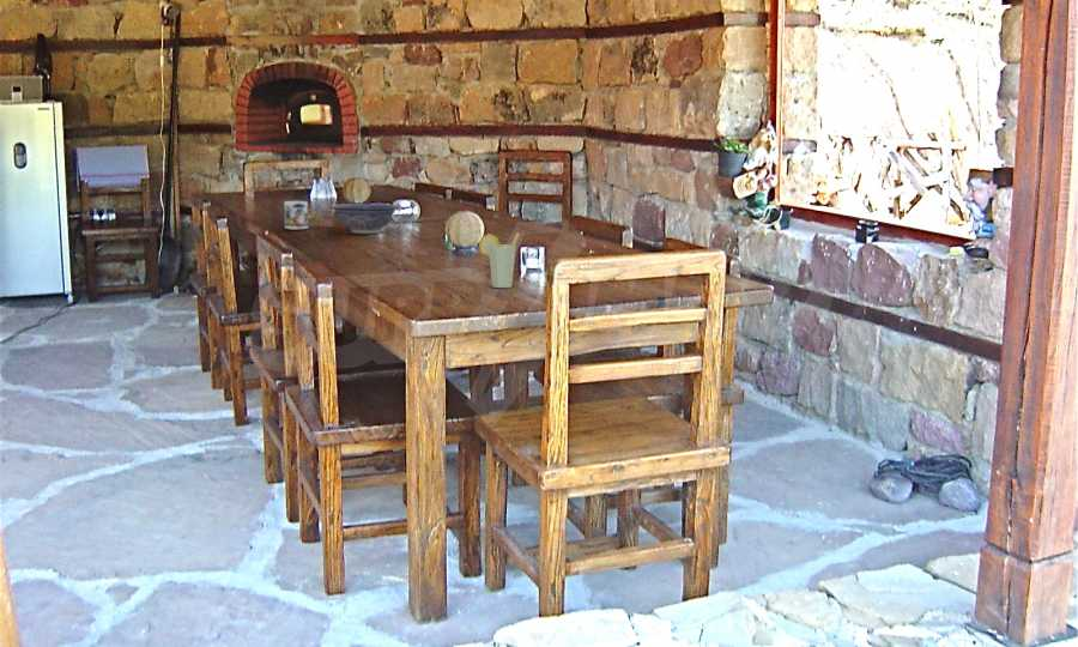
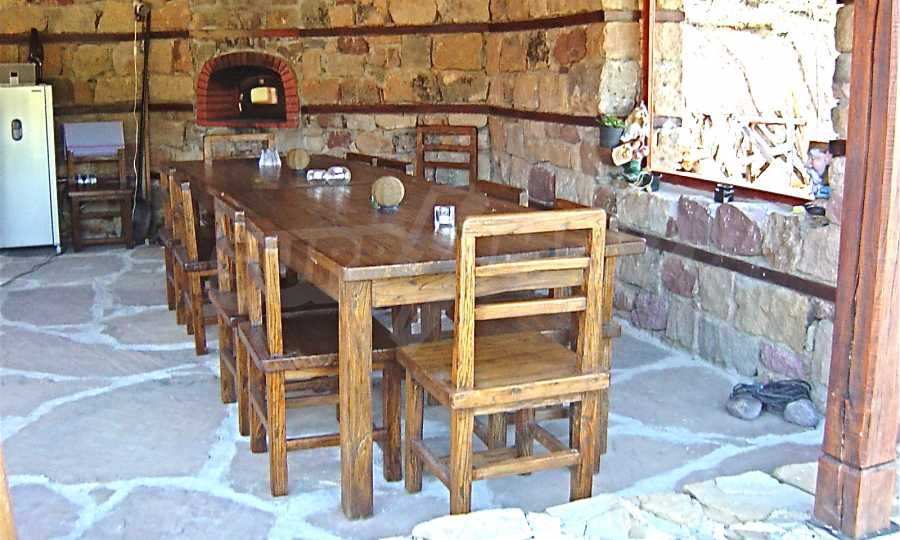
- cup (498, 259)
- mug (295, 214)
- decorative bowl (365, 218)
